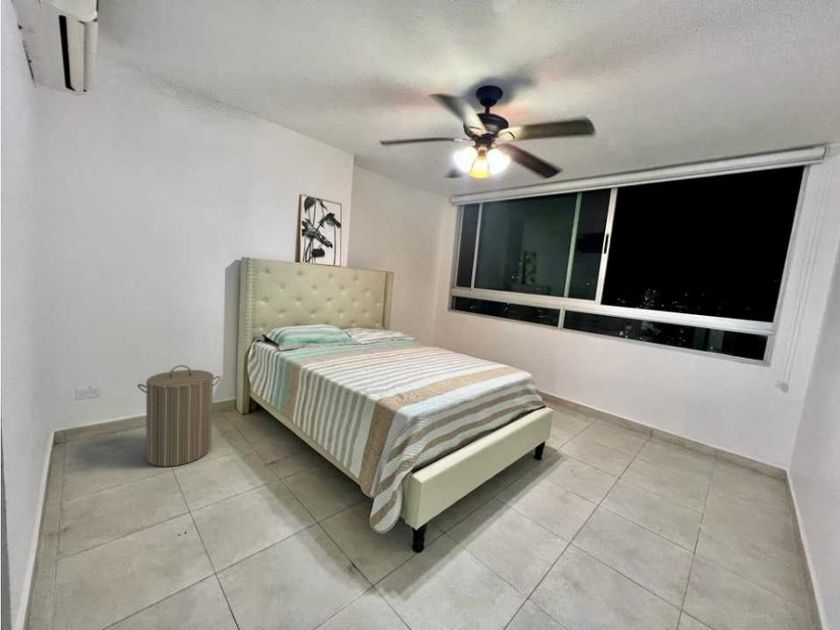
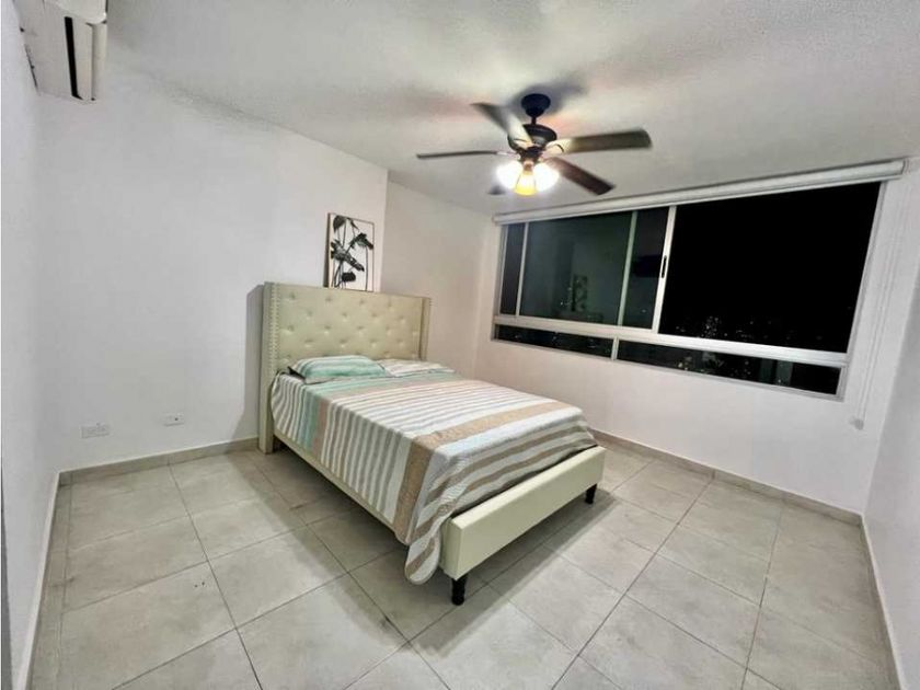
- laundry hamper (181, 409)
